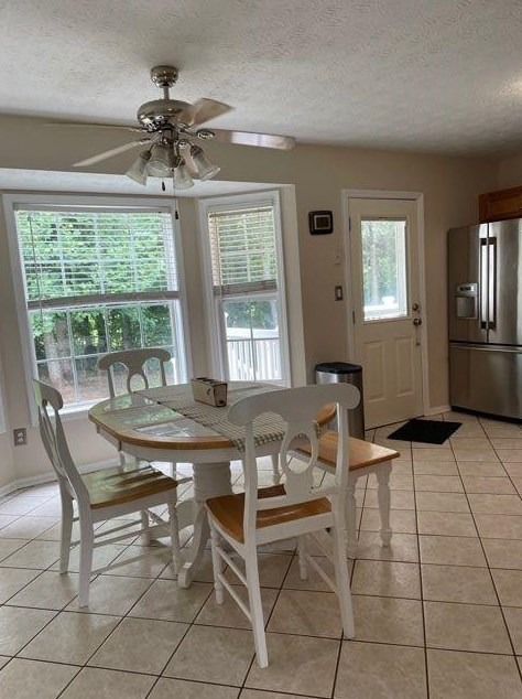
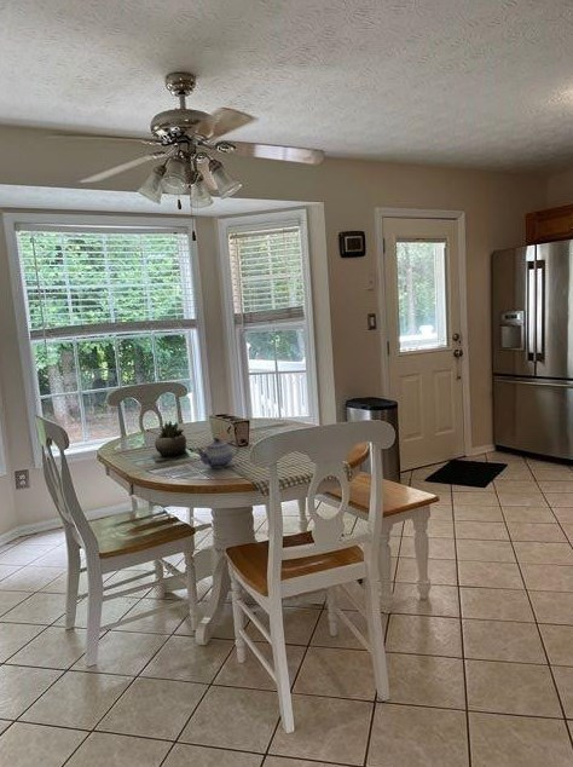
+ succulent plant (169, 438)
+ teapot (218, 451)
